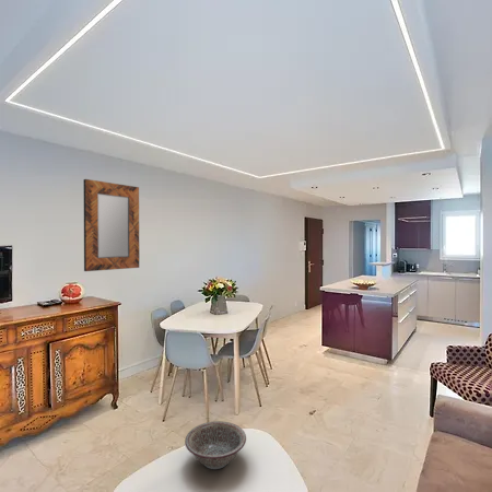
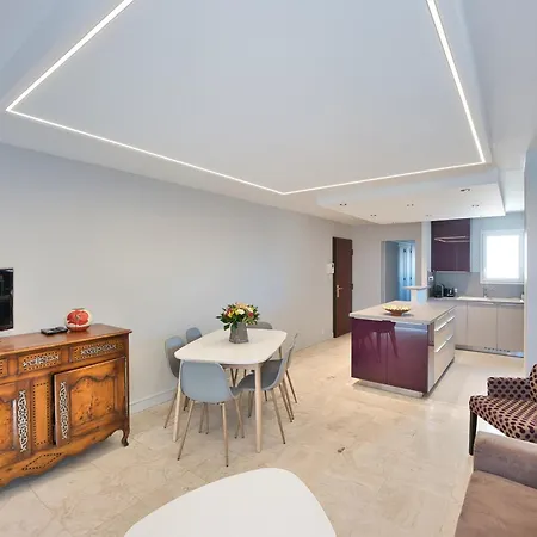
- home mirror (113, 226)
- decorative bowl (215, 448)
